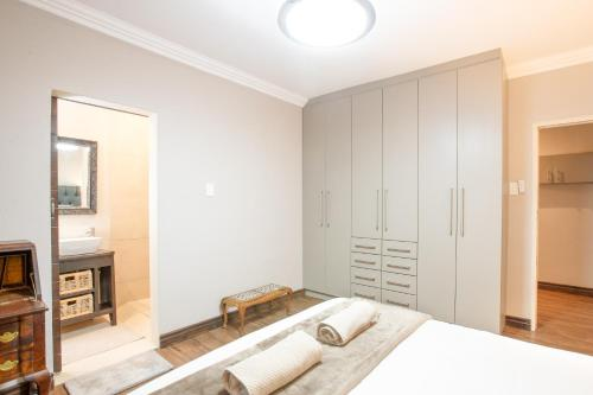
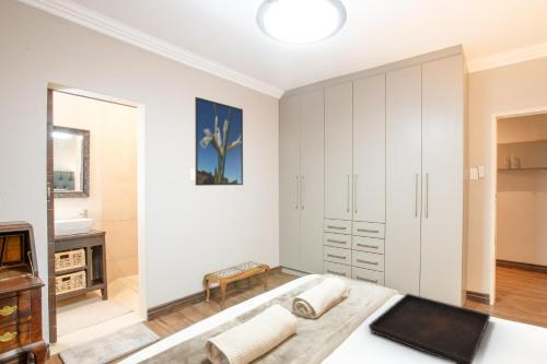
+ serving tray (431, 322)
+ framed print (220, 144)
